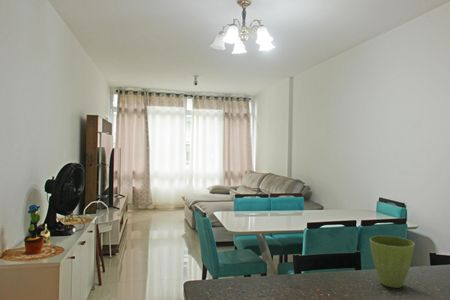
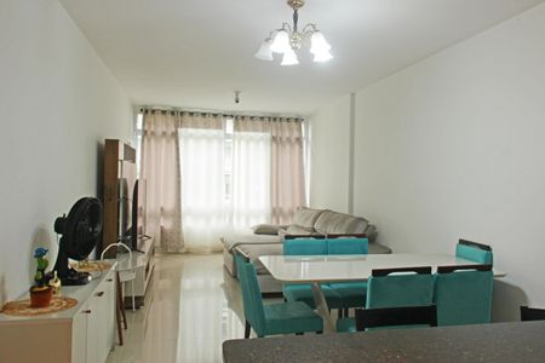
- flower pot (391, 262)
